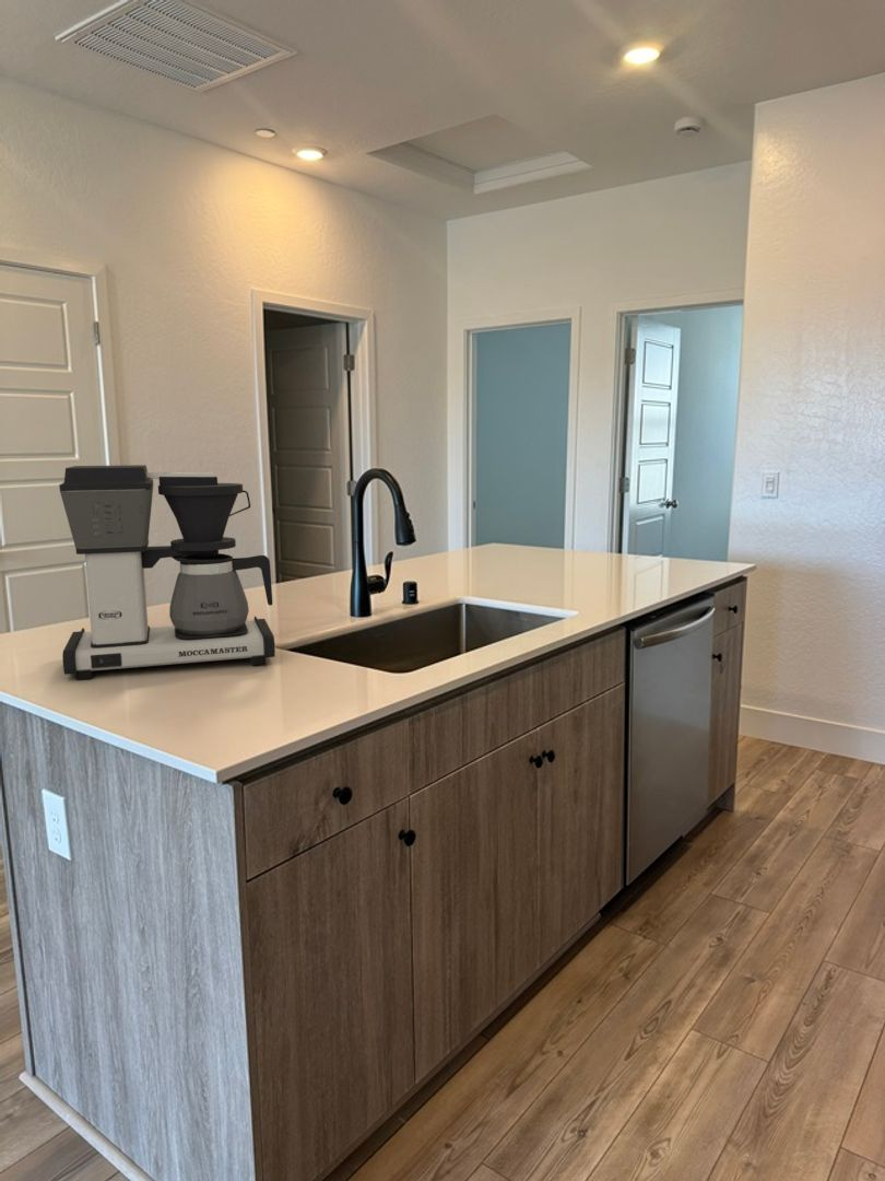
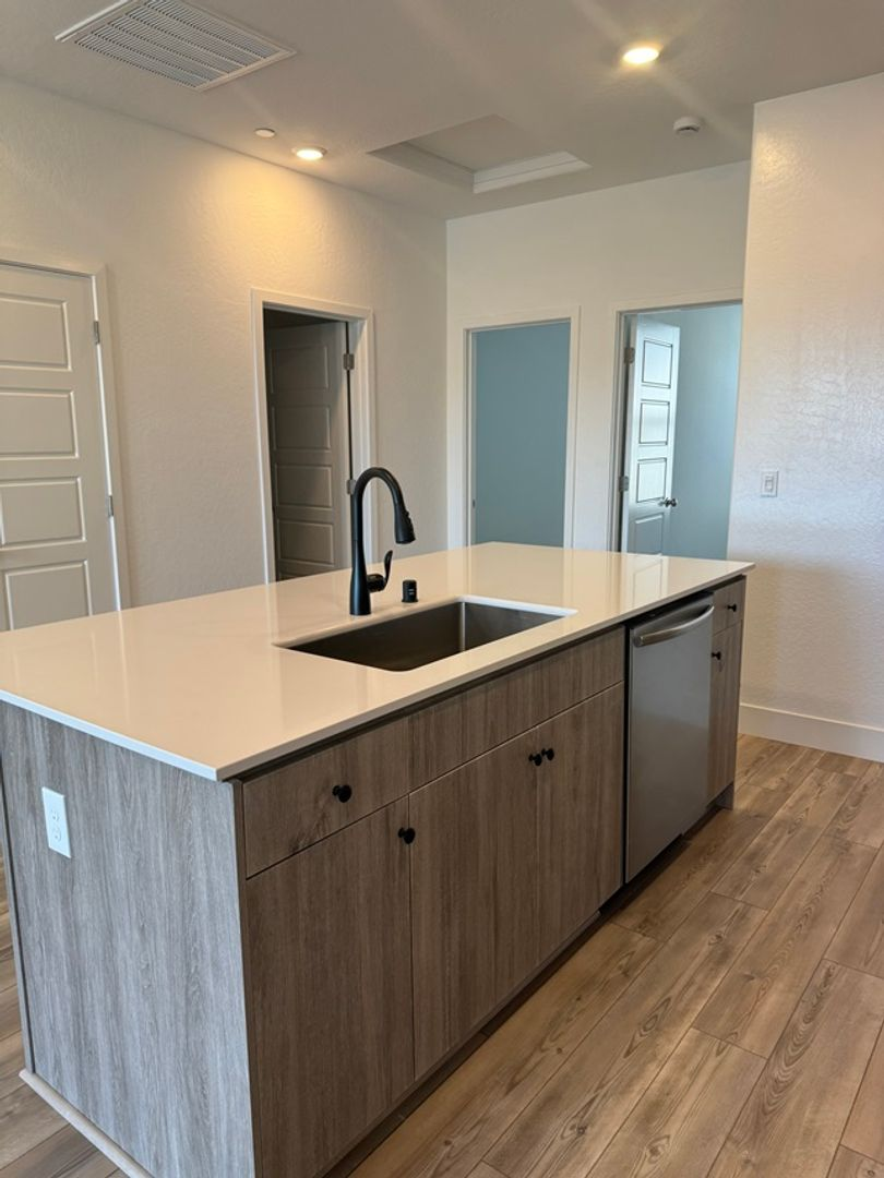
- coffee maker (173, 558)
